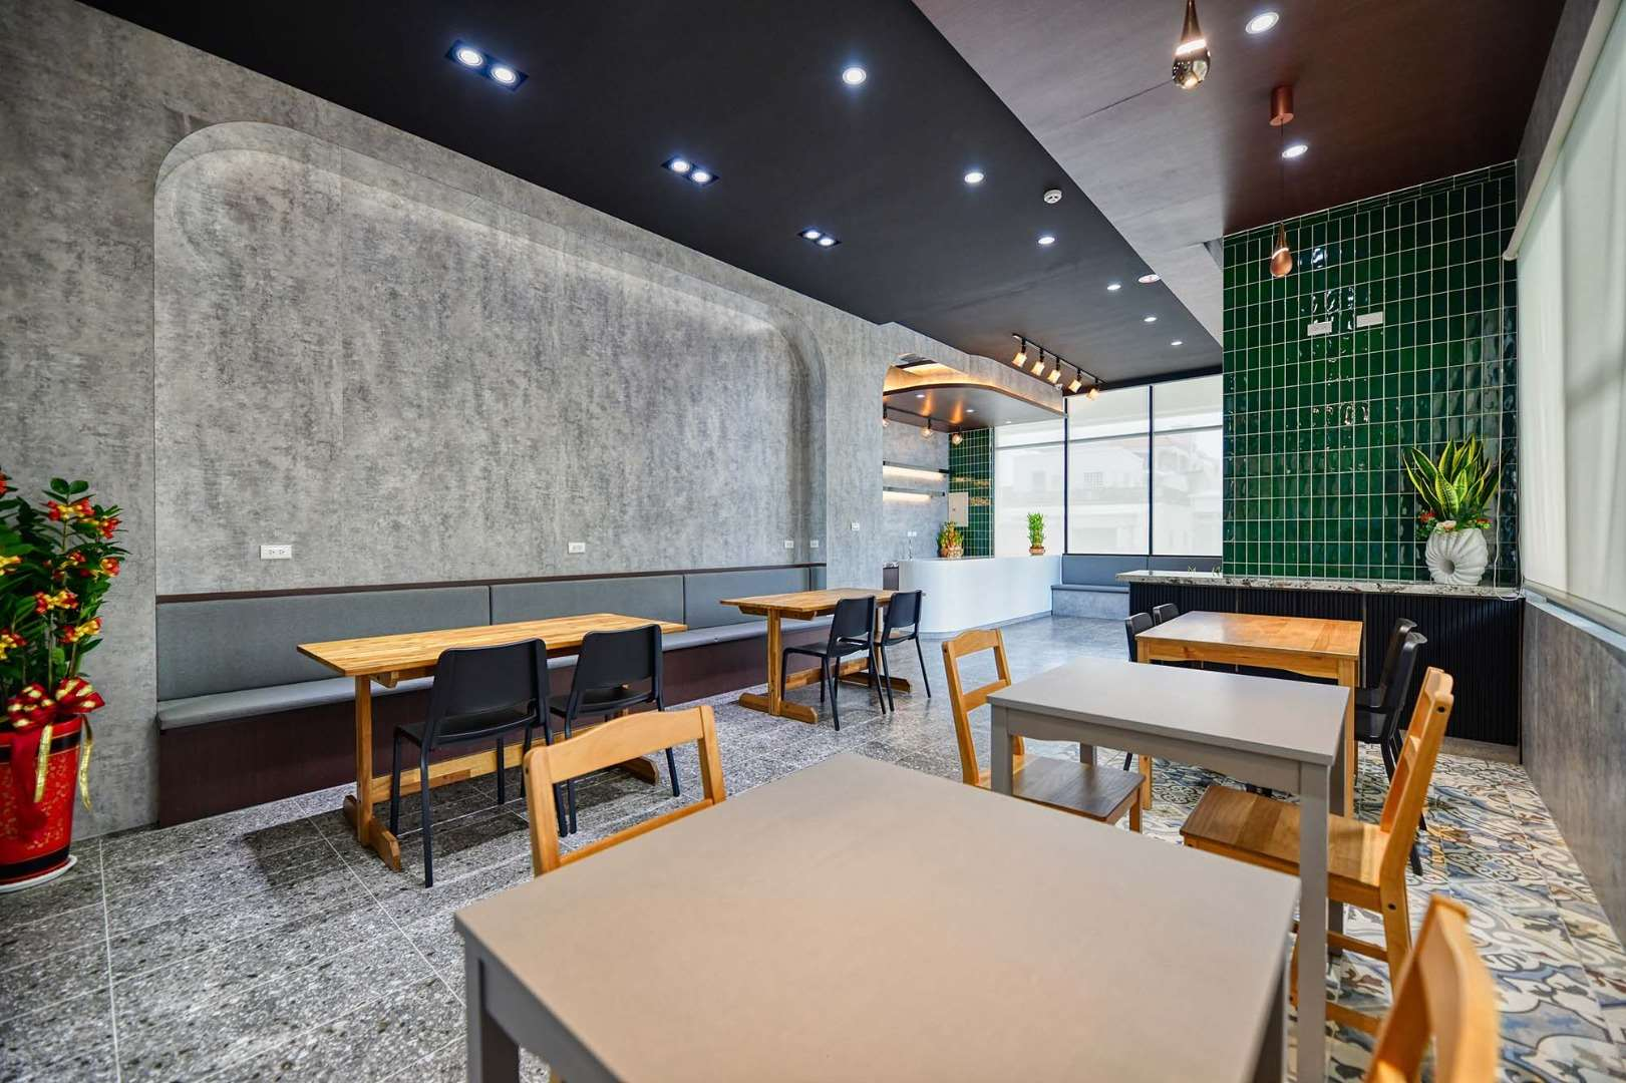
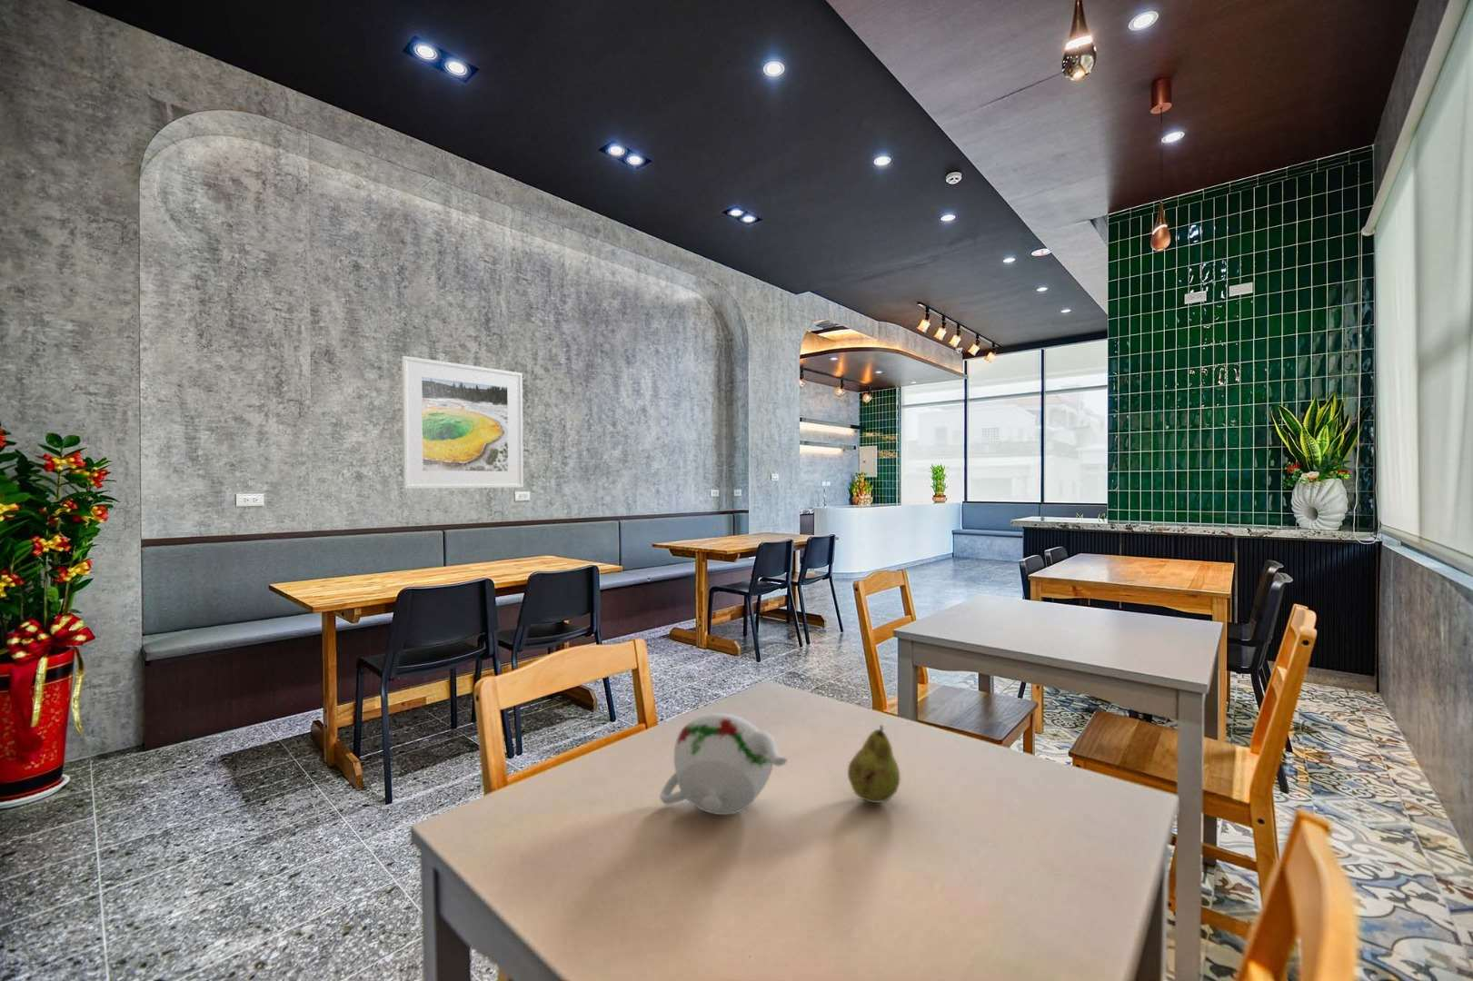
+ fruit (873, 760)
+ teapot (724, 762)
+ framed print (467, 426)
